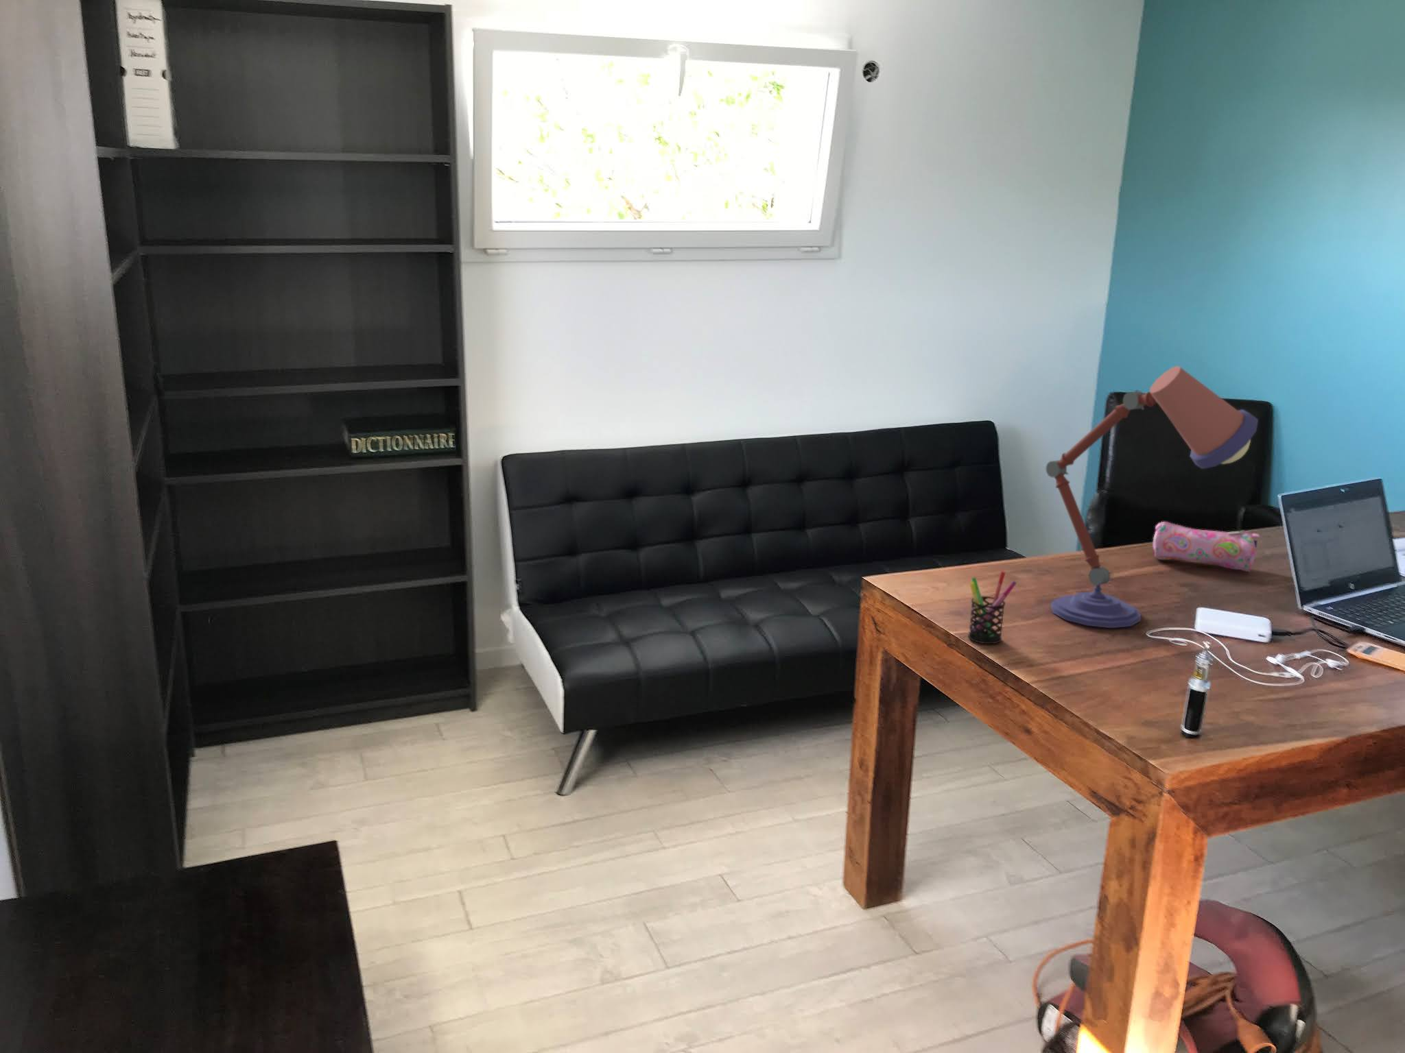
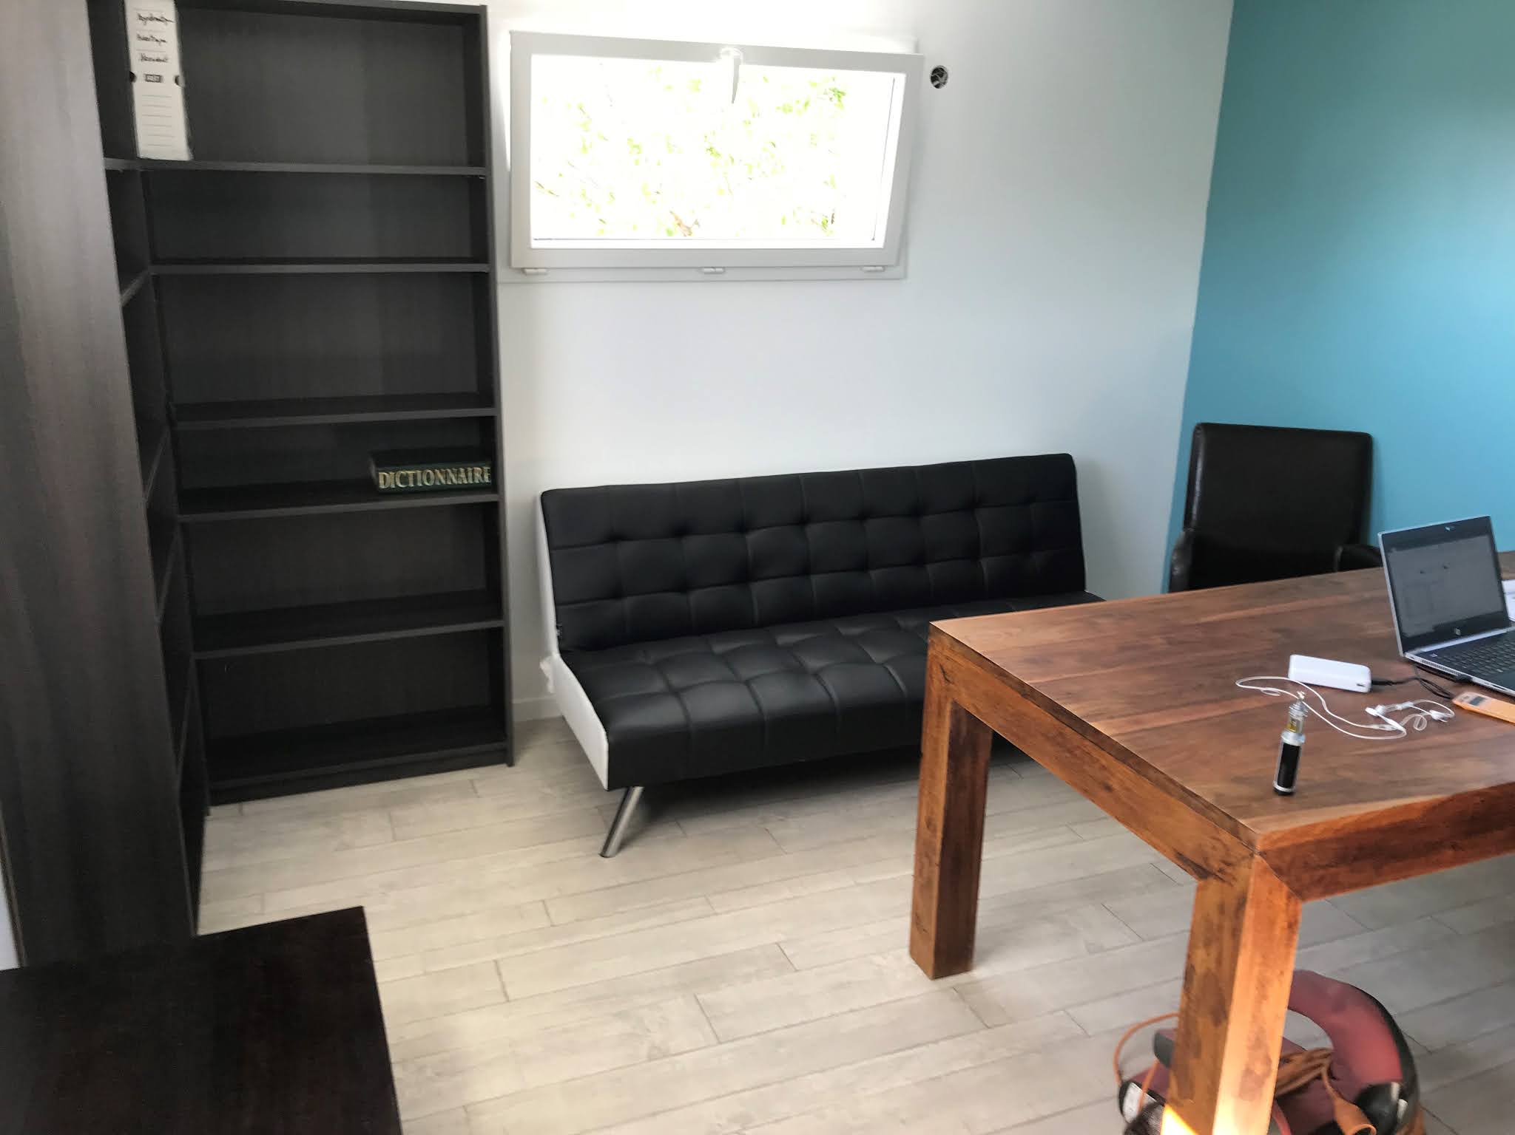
- pen holder (987, 605)
- pencil case (1204, 545)
- desk lamp (1081, 515)
